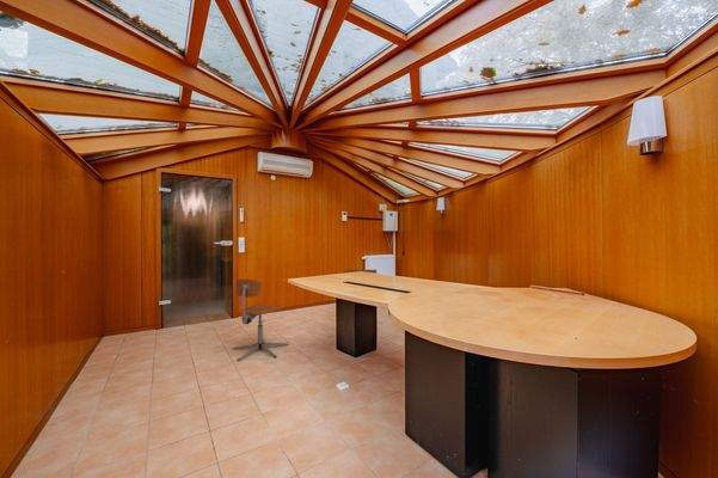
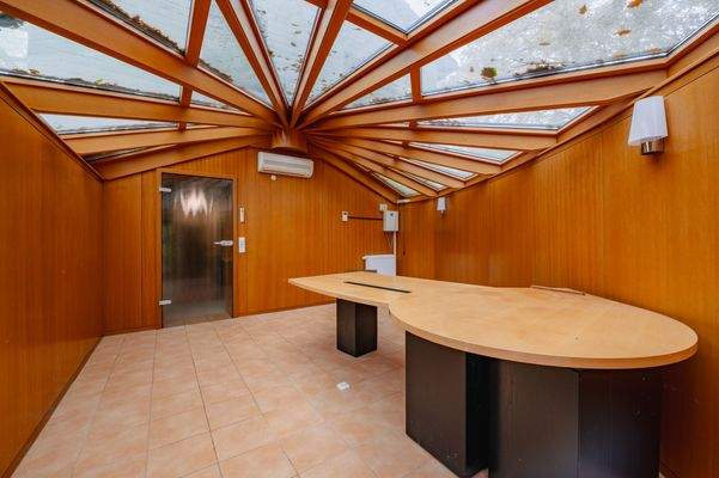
- office chair (258, 313)
